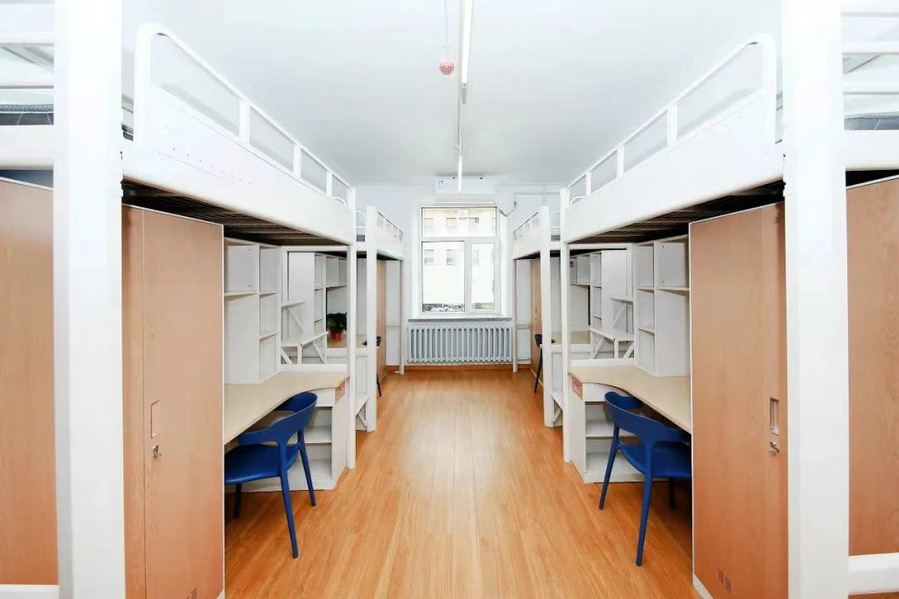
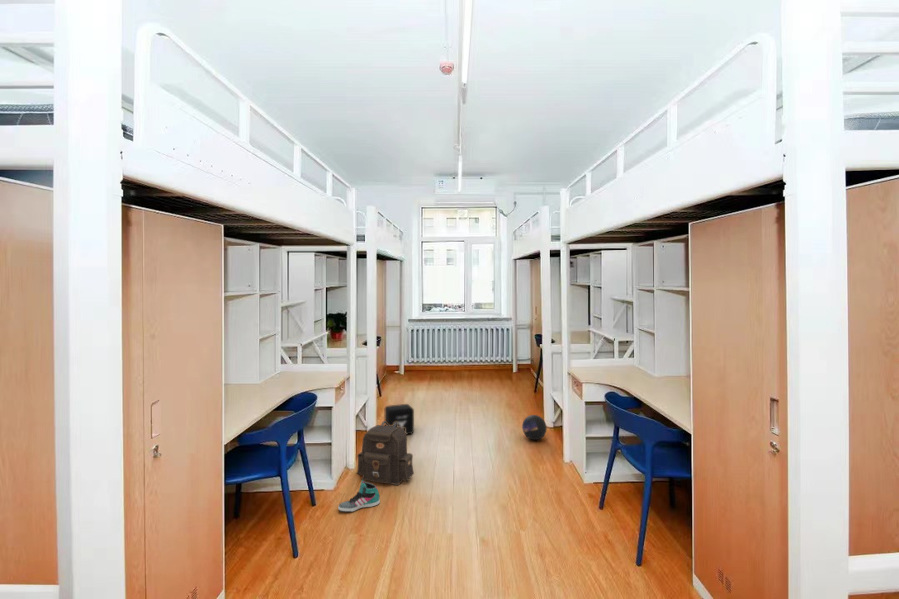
+ air purifier (399, 420)
+ sneaker (359, 494)
+ backpack (385, 451)
+ ball (534, 427)
